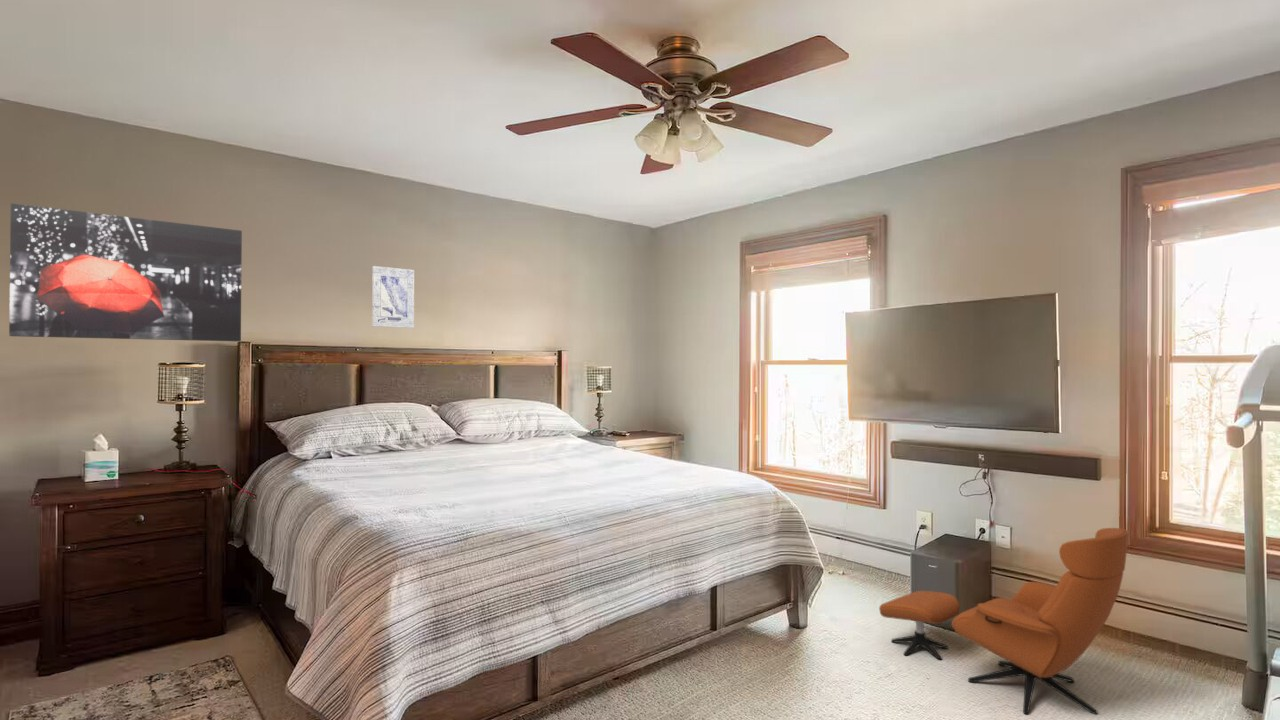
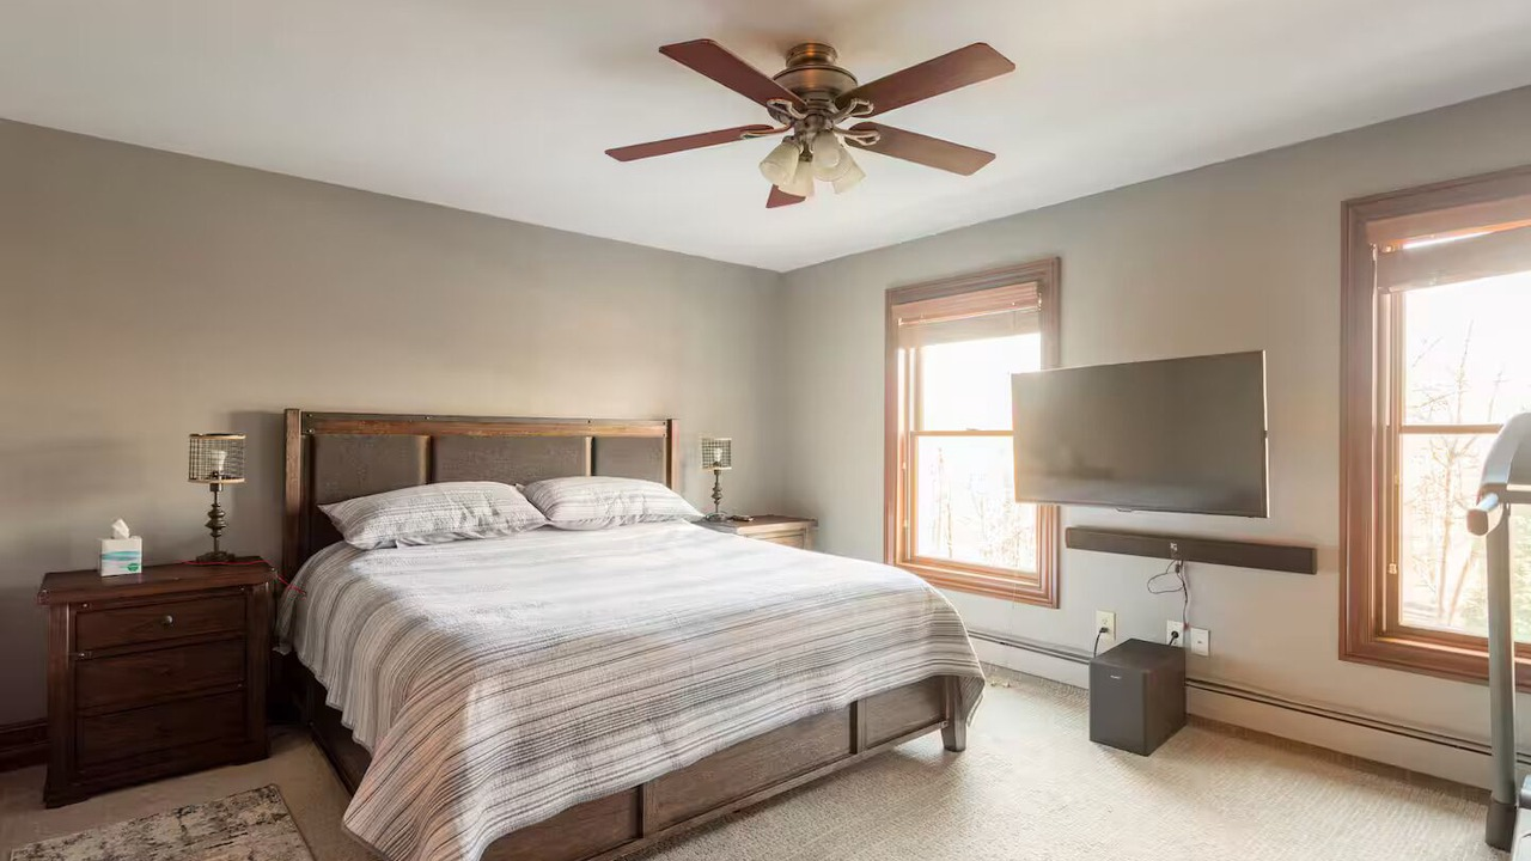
- wall art (135, 278)
- armchair (993, 599)
- wall art (393, 297)
